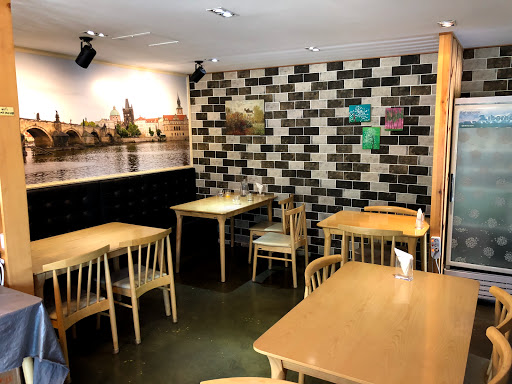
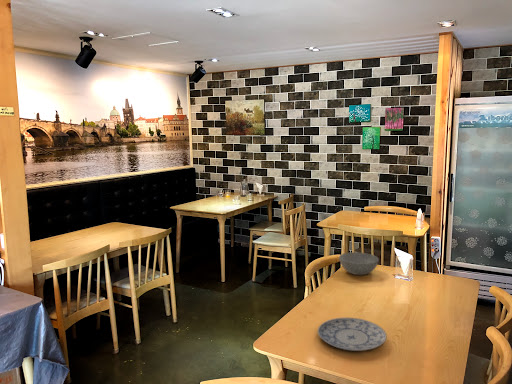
+ plate (351, 335)
+ bowl (358, 265)
